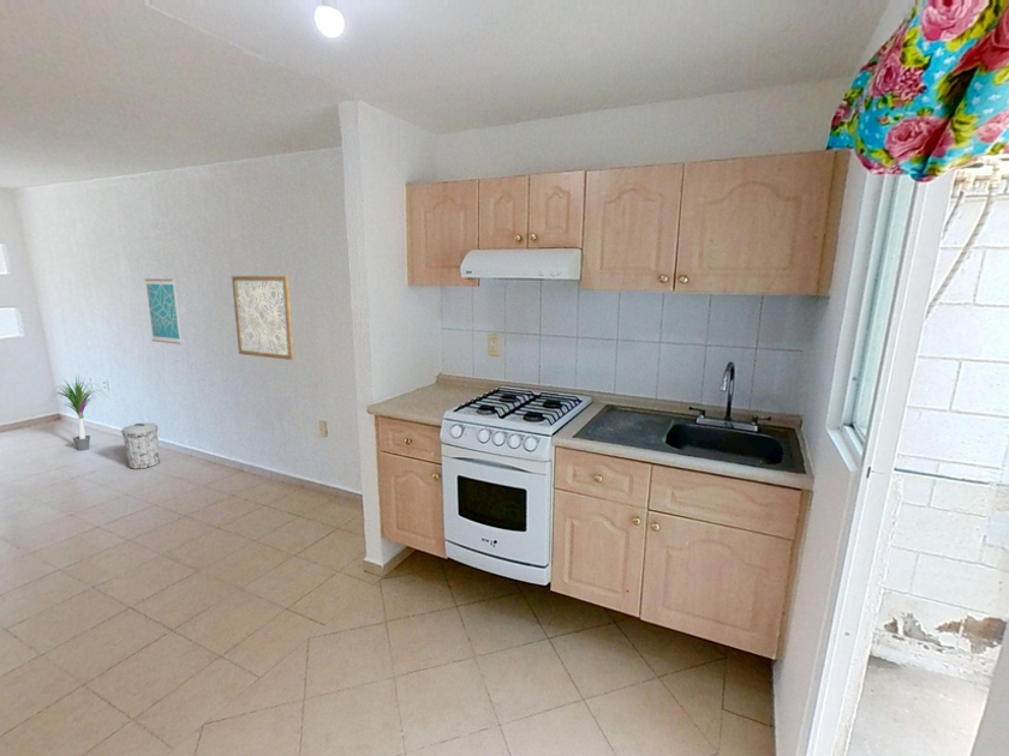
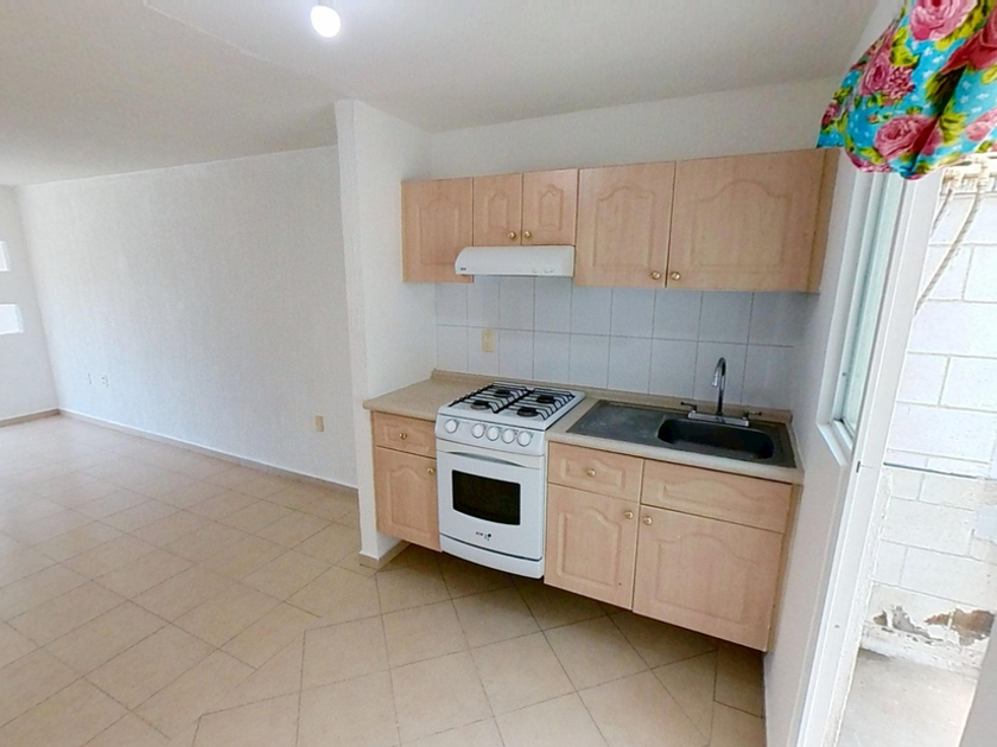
- wall art (263, 313)
- wall art (162, 311)
- potted plant (79, 410)
- trash can (142, 444)
